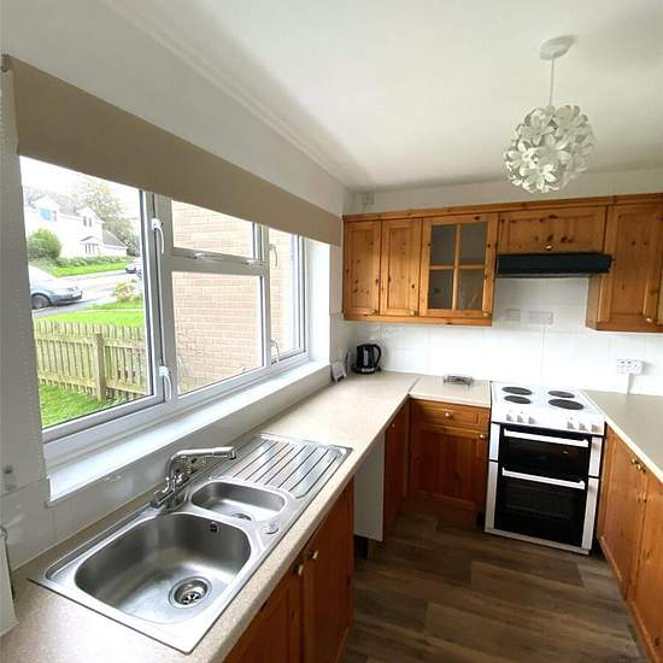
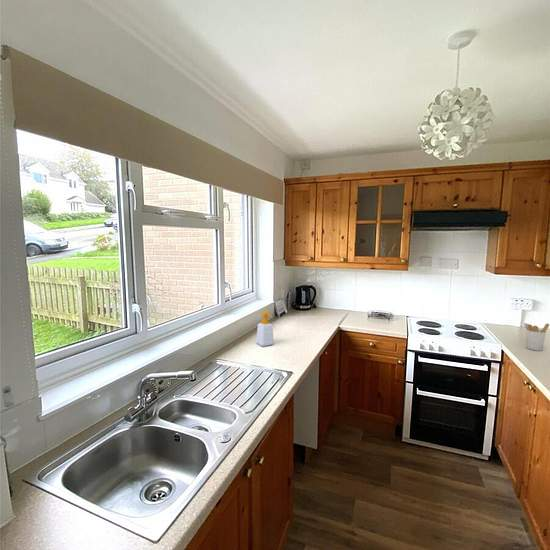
+ soap bottle (266, 328)
+ utensil holder (534, 335)
